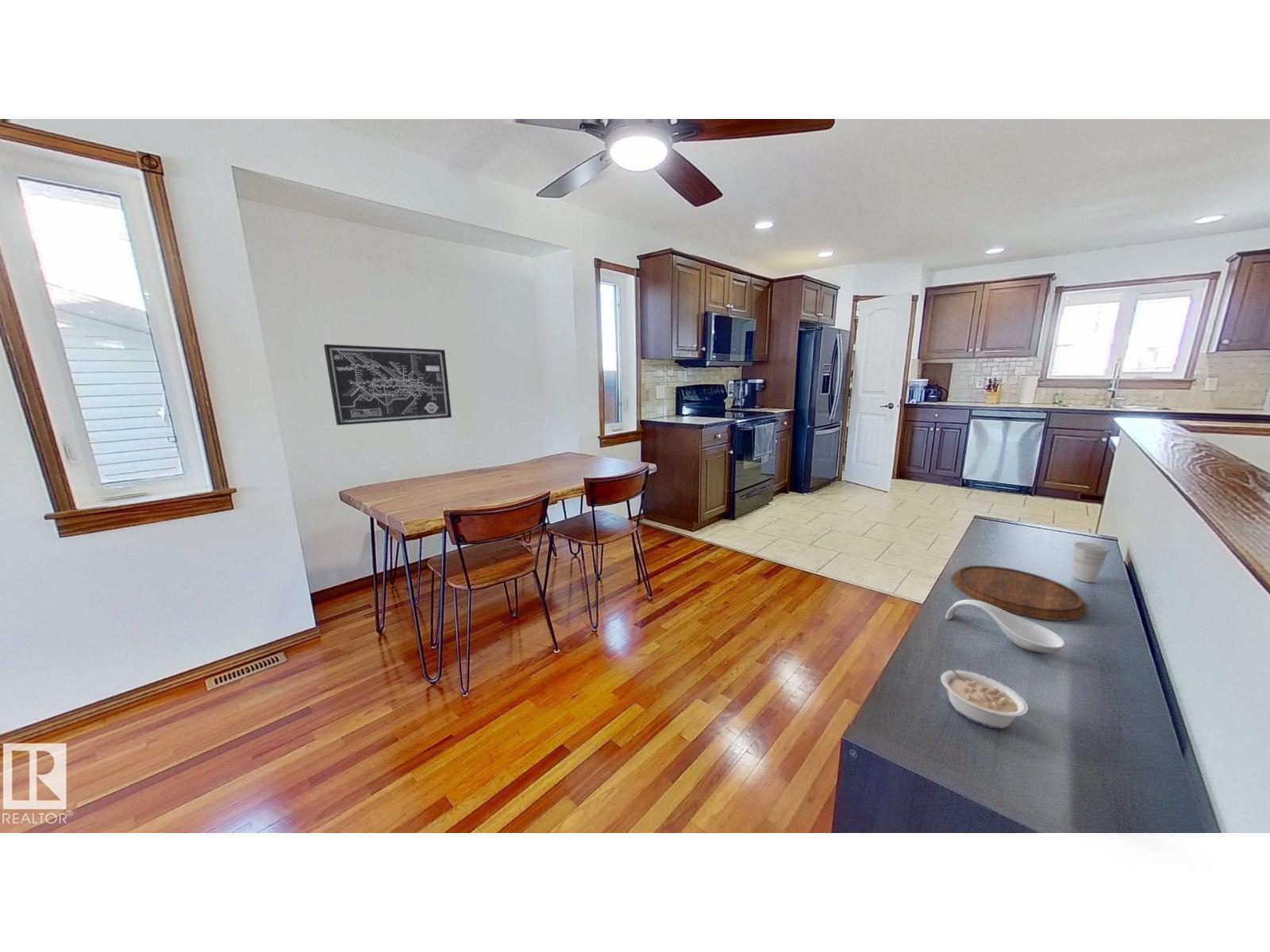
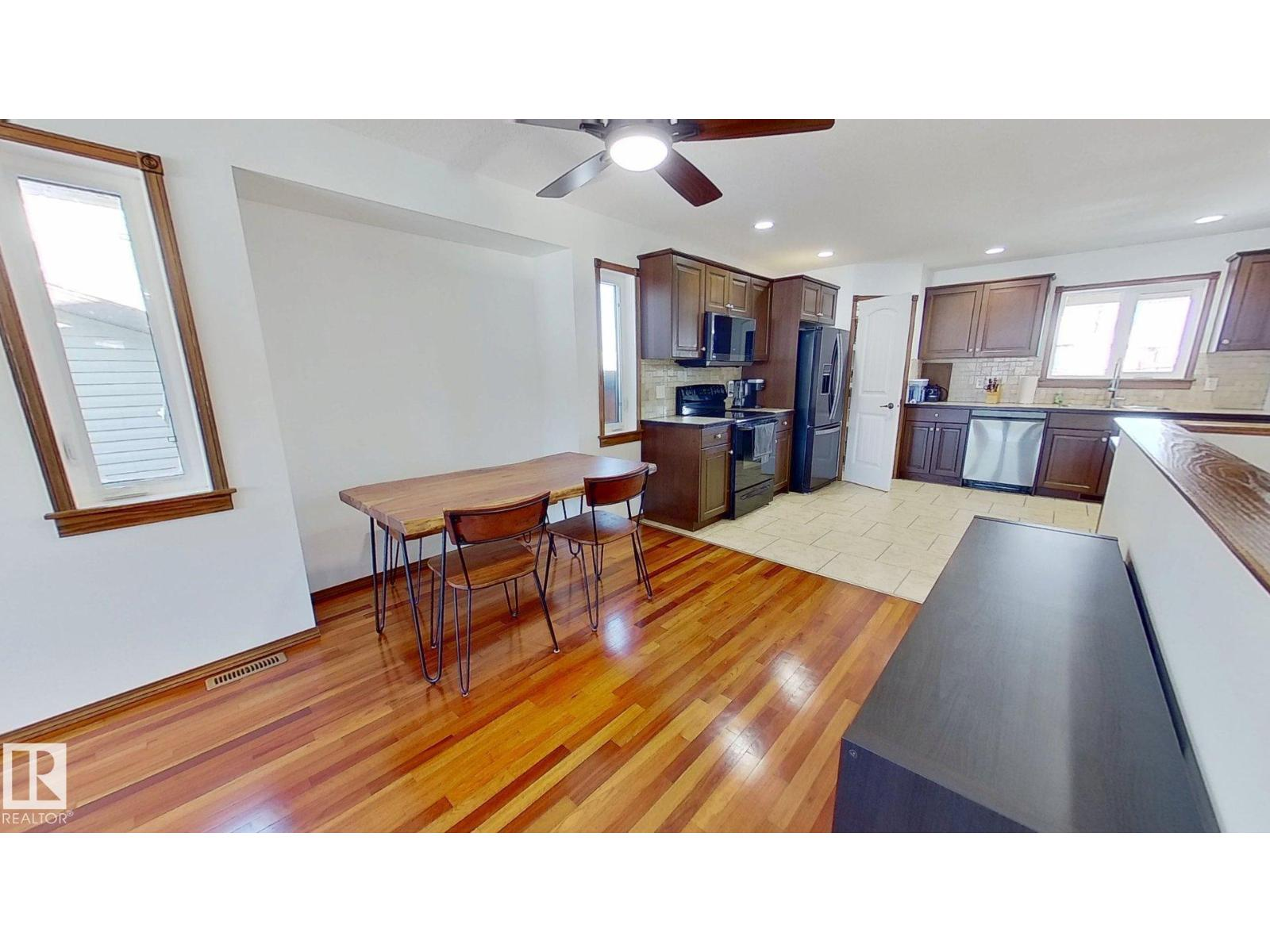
- spoon rest (1002, 623)
- legume (977, 697)
- wall art (394, 385)
- cutting board (1014, 589)
- cup (1087, 562)
